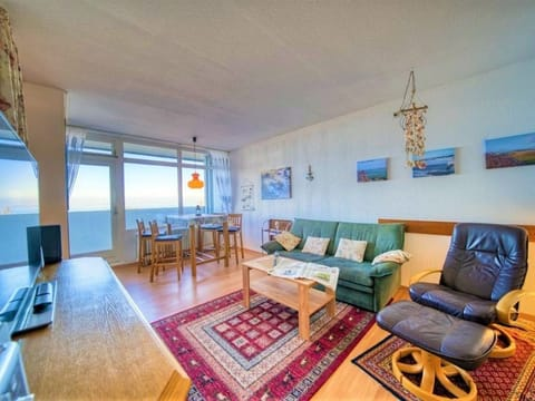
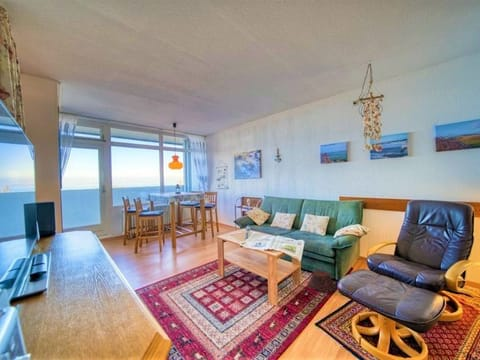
+ woven basket (321, 279)
